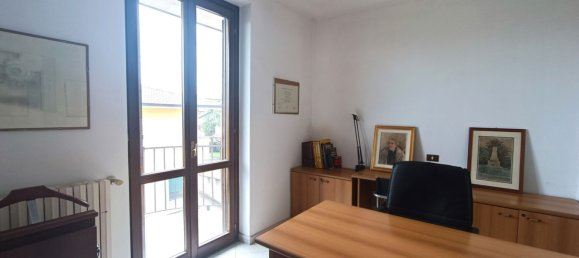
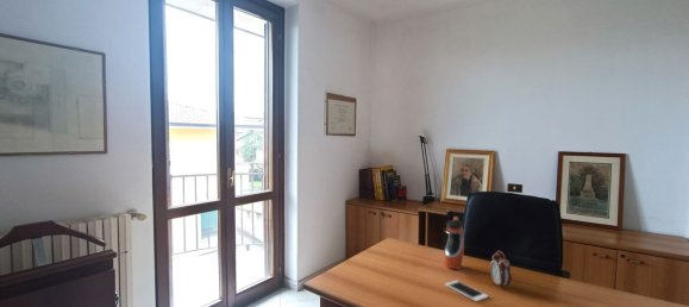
+ water bottle (455, 242)
+ alarm clock (500, 268)
+ cell phone (465, 290)
